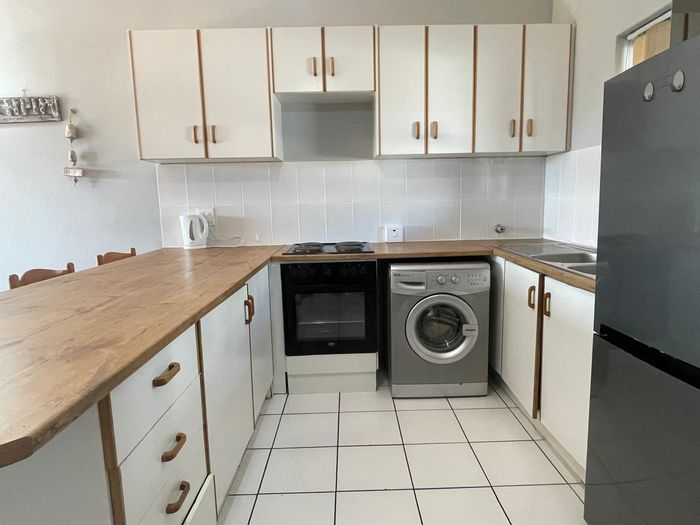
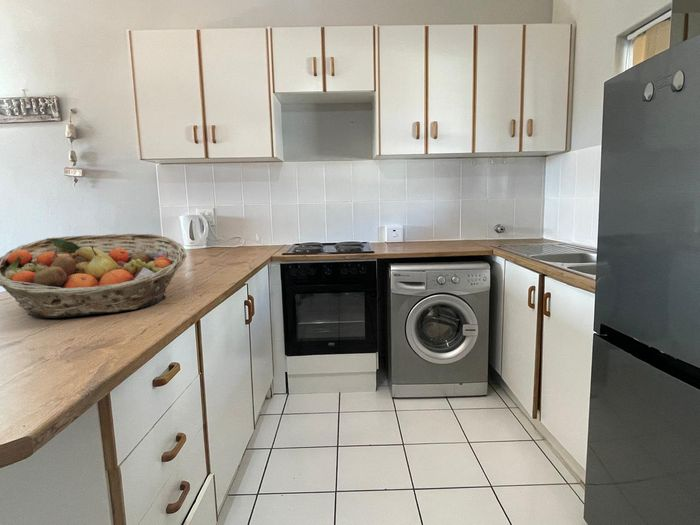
+ fruit basket (98, 270)
